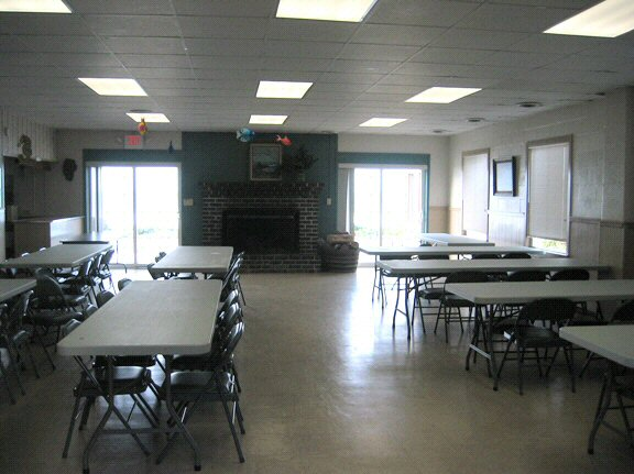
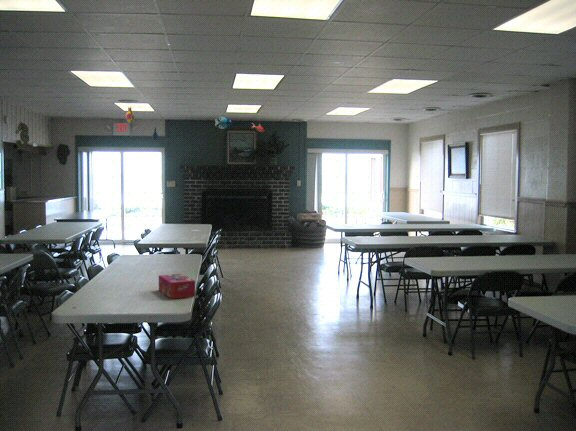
+ tissue box (176, 285)
